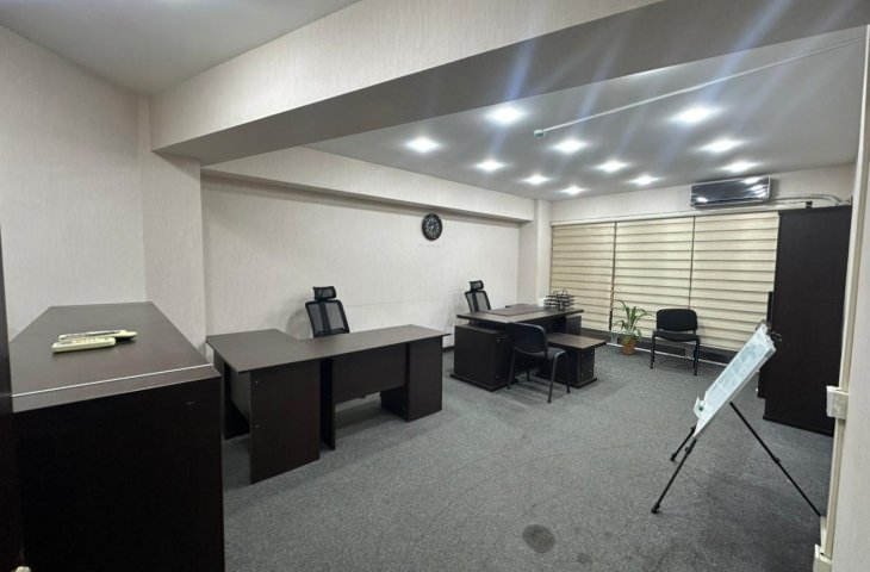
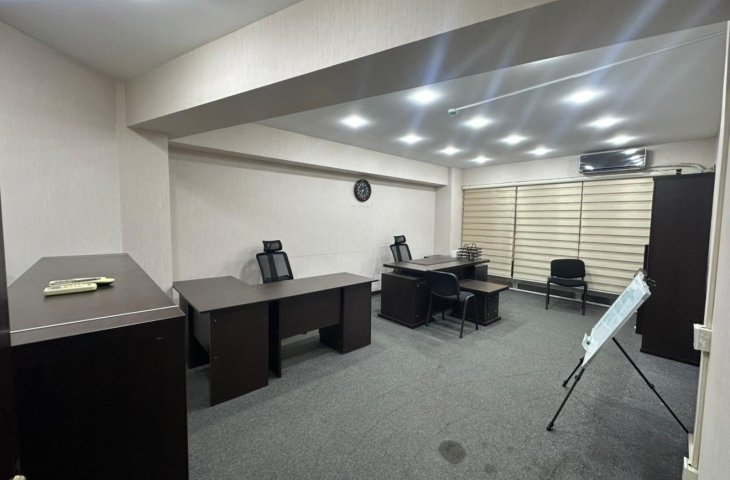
- house plant (634, 327)
